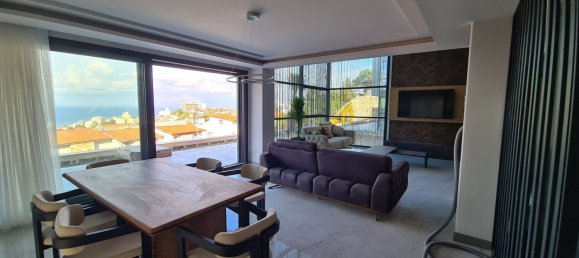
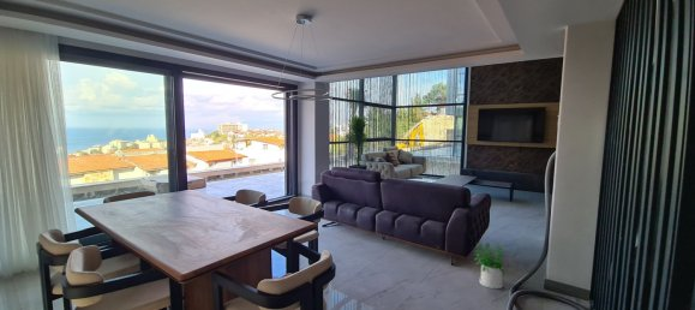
+ potted plant (489, 263)
